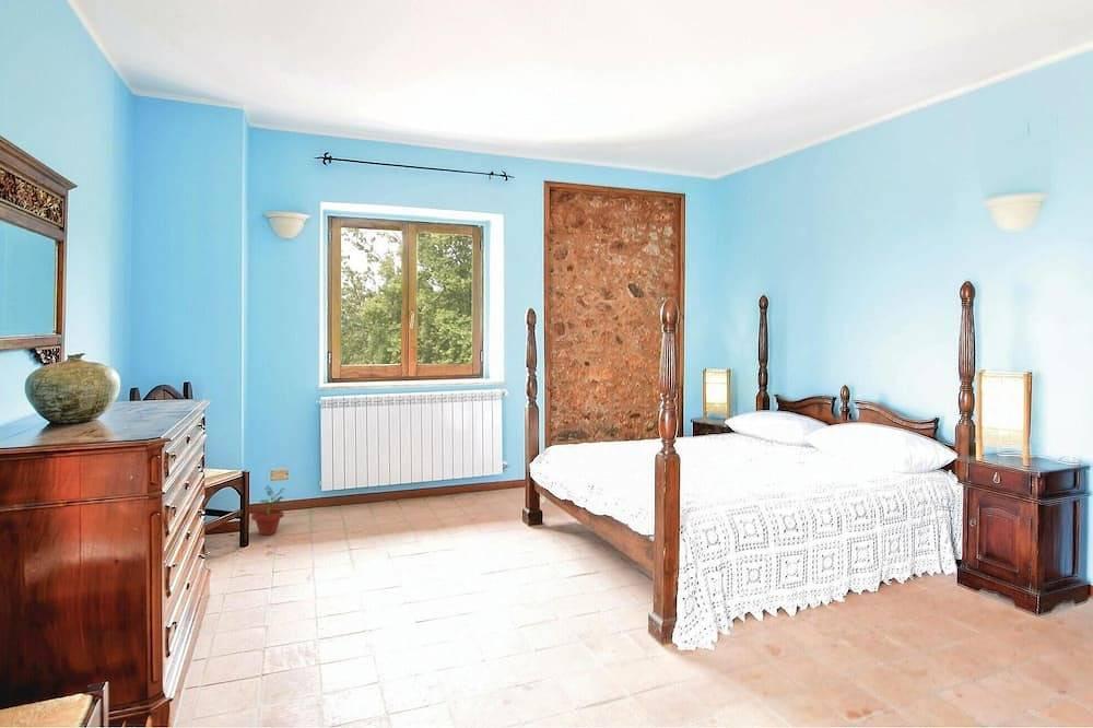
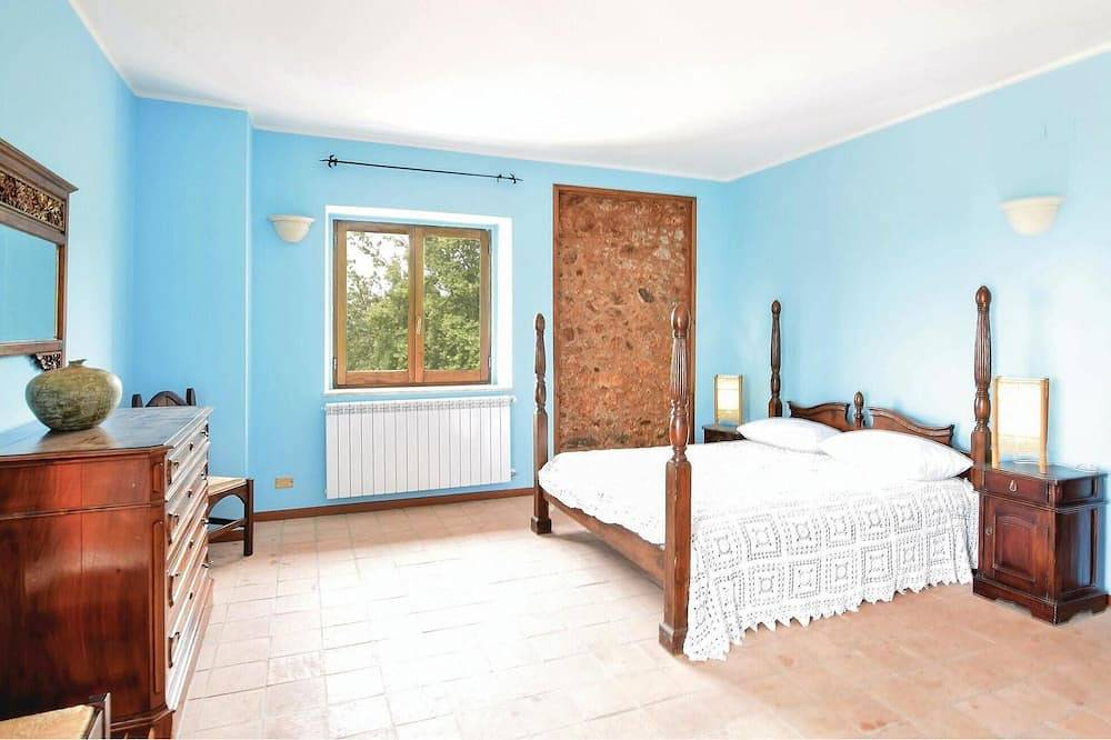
- potted plant (269, 509)
